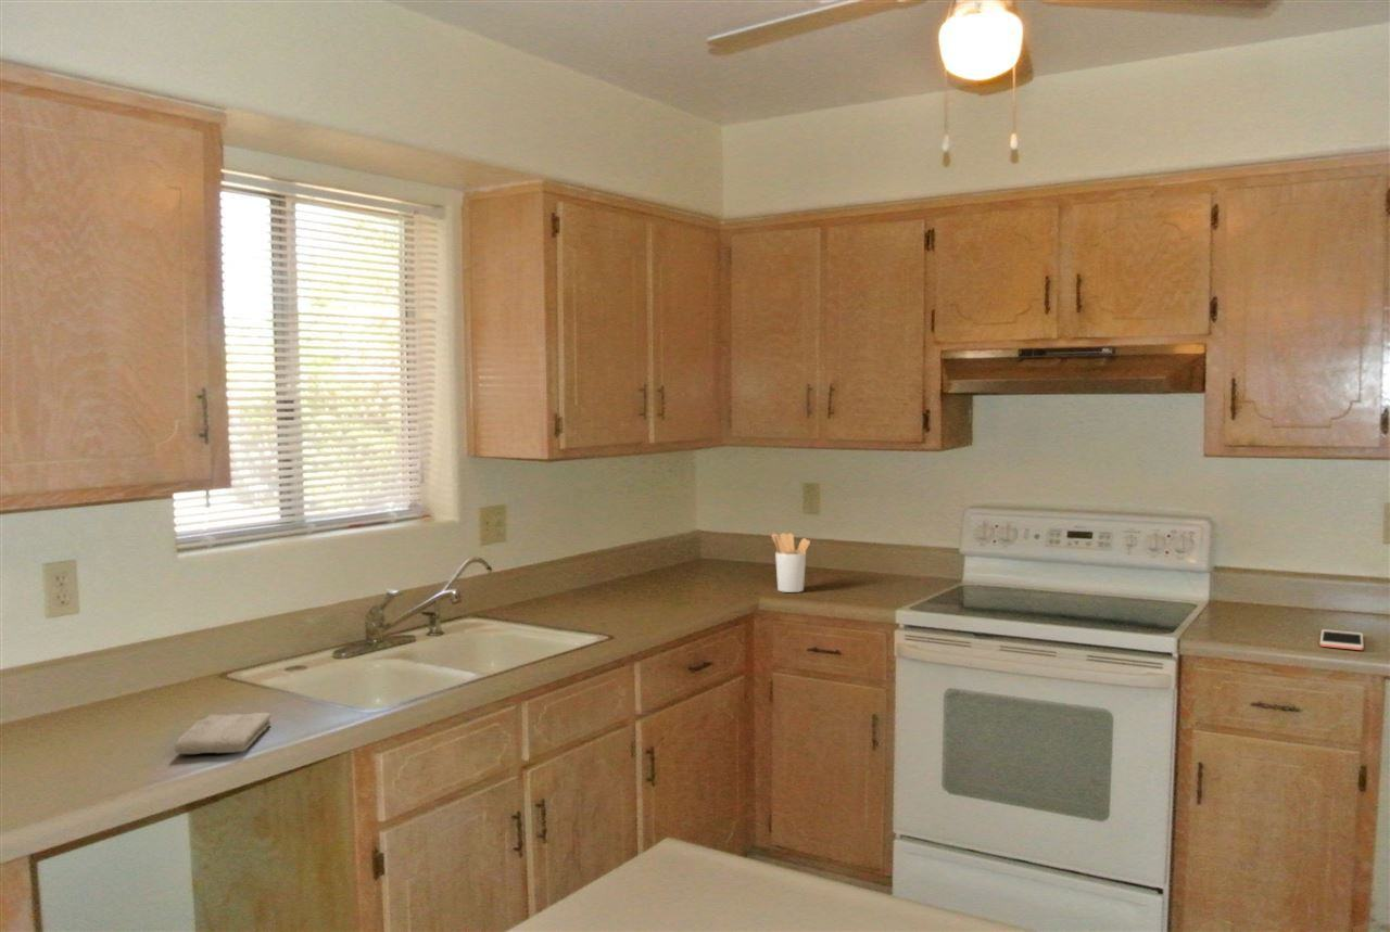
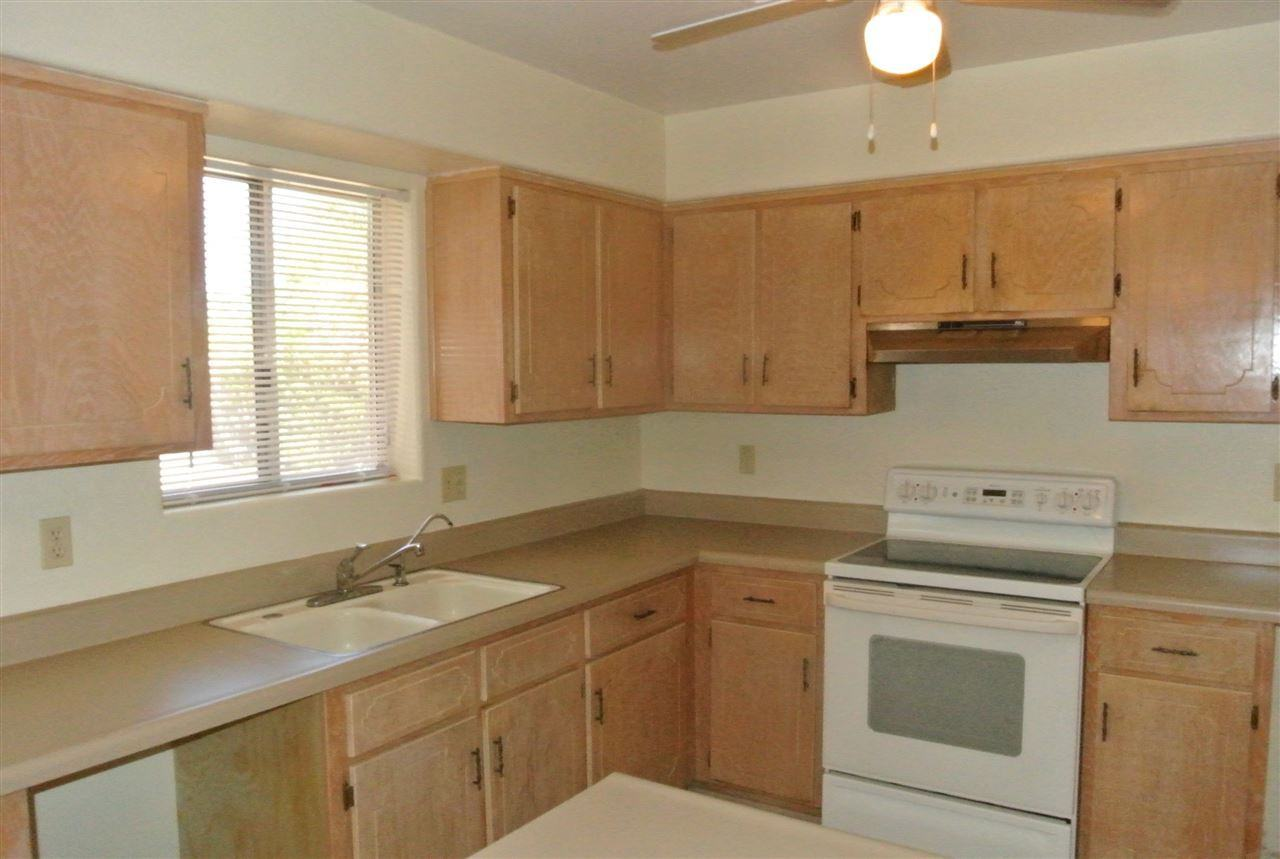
- cell phone (1341, 639)
- utensil holder (787, 560)
- washcloth (226, 731)
